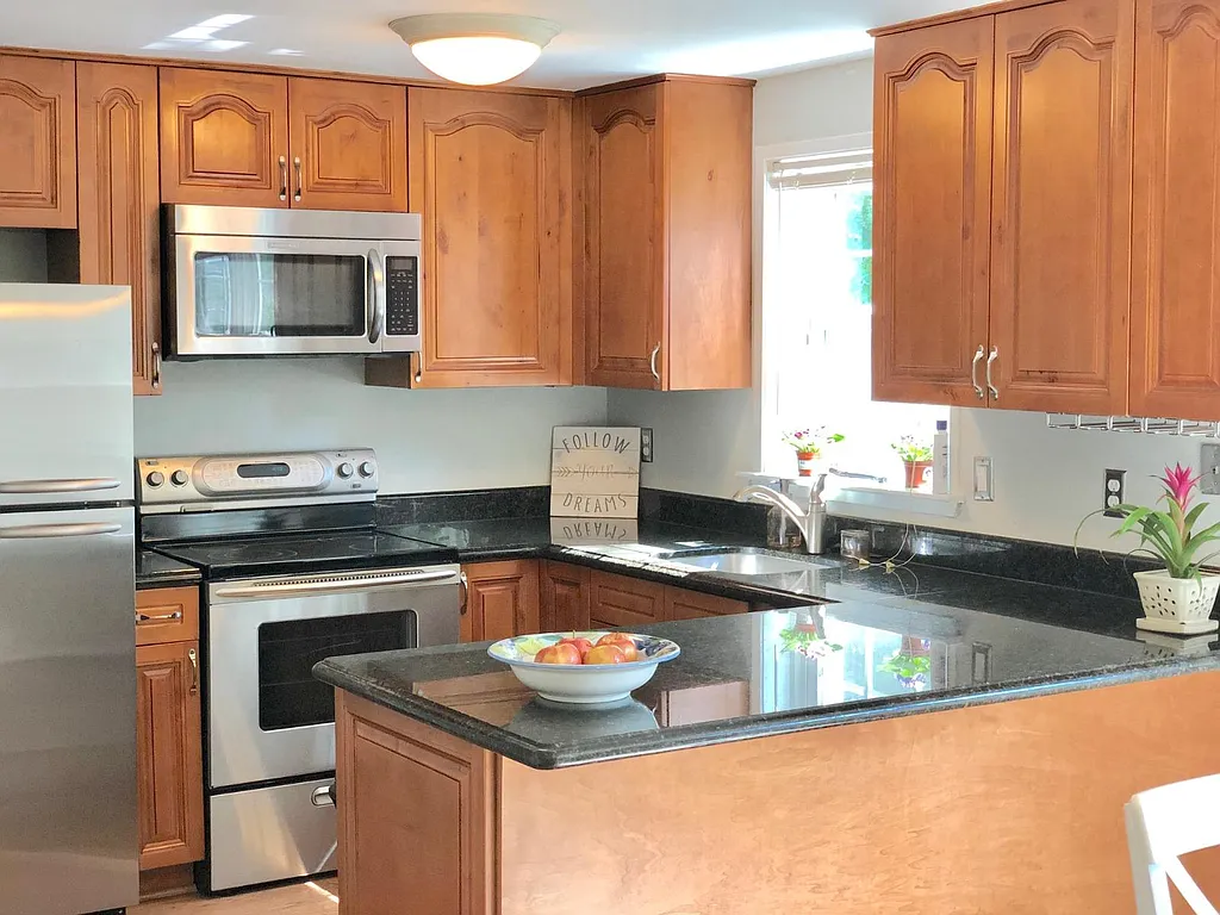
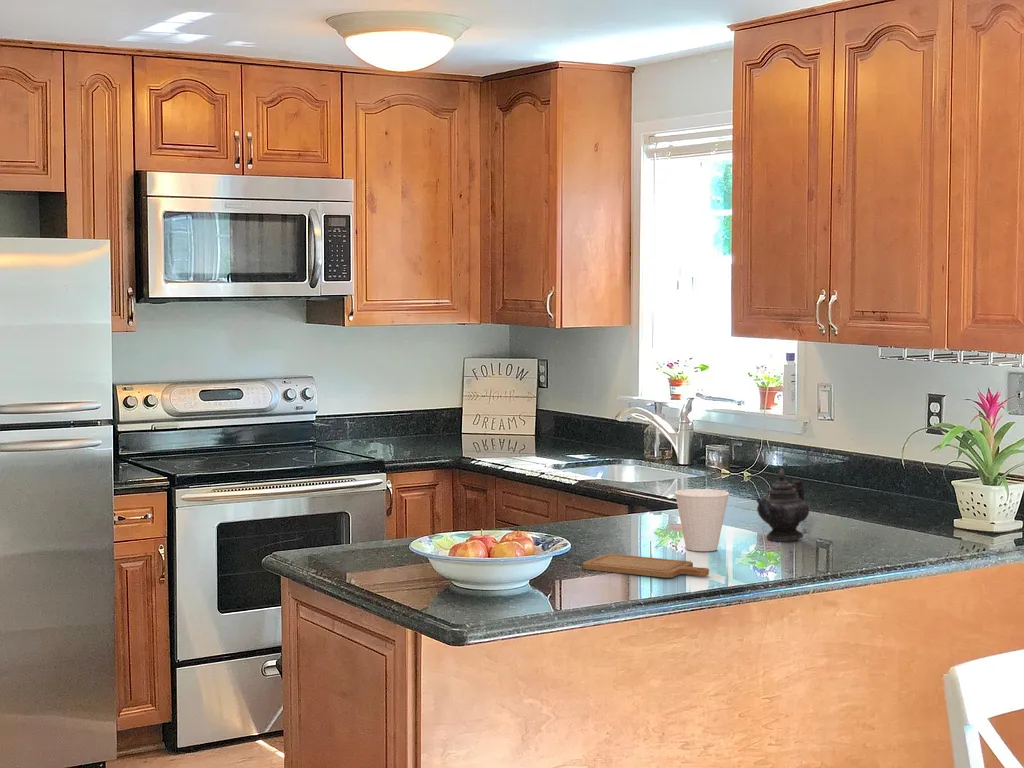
+ teapot (781, 504)
+ cup (701, 520)
+ chopping board (649, 566)
